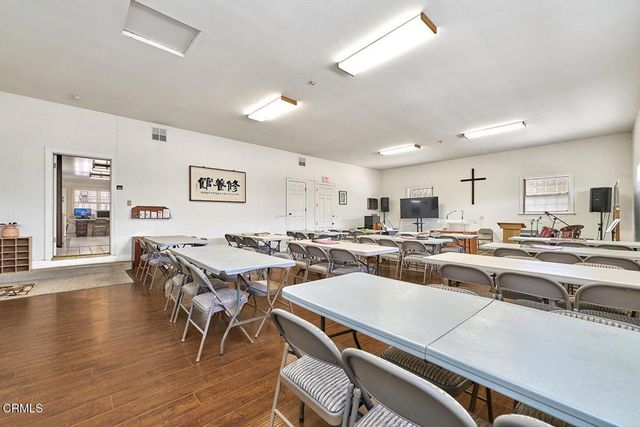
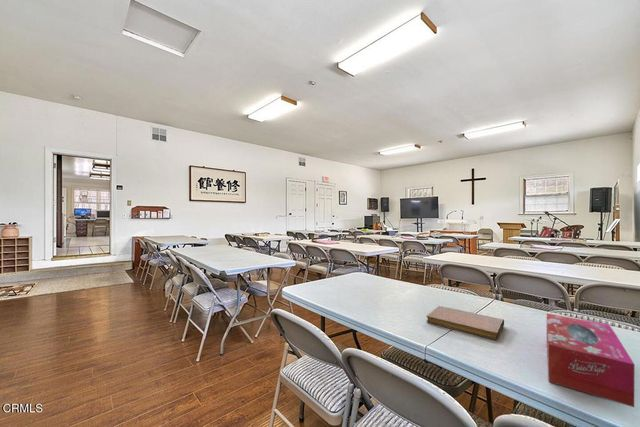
+ notebook (464, 320)
+ tissue box (581, 350)
